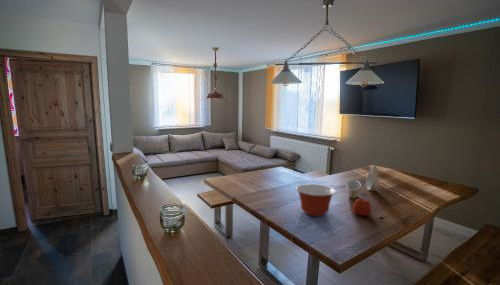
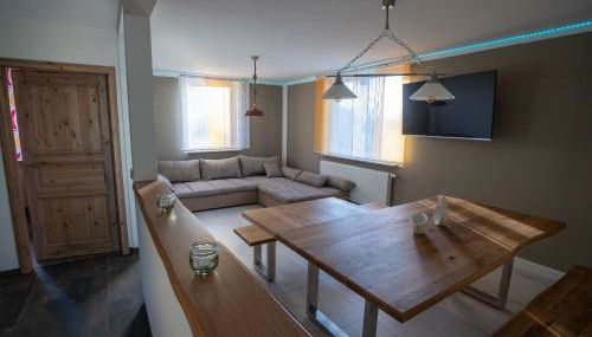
- mixing bowl (314, 200)
- apple (361, 206)
